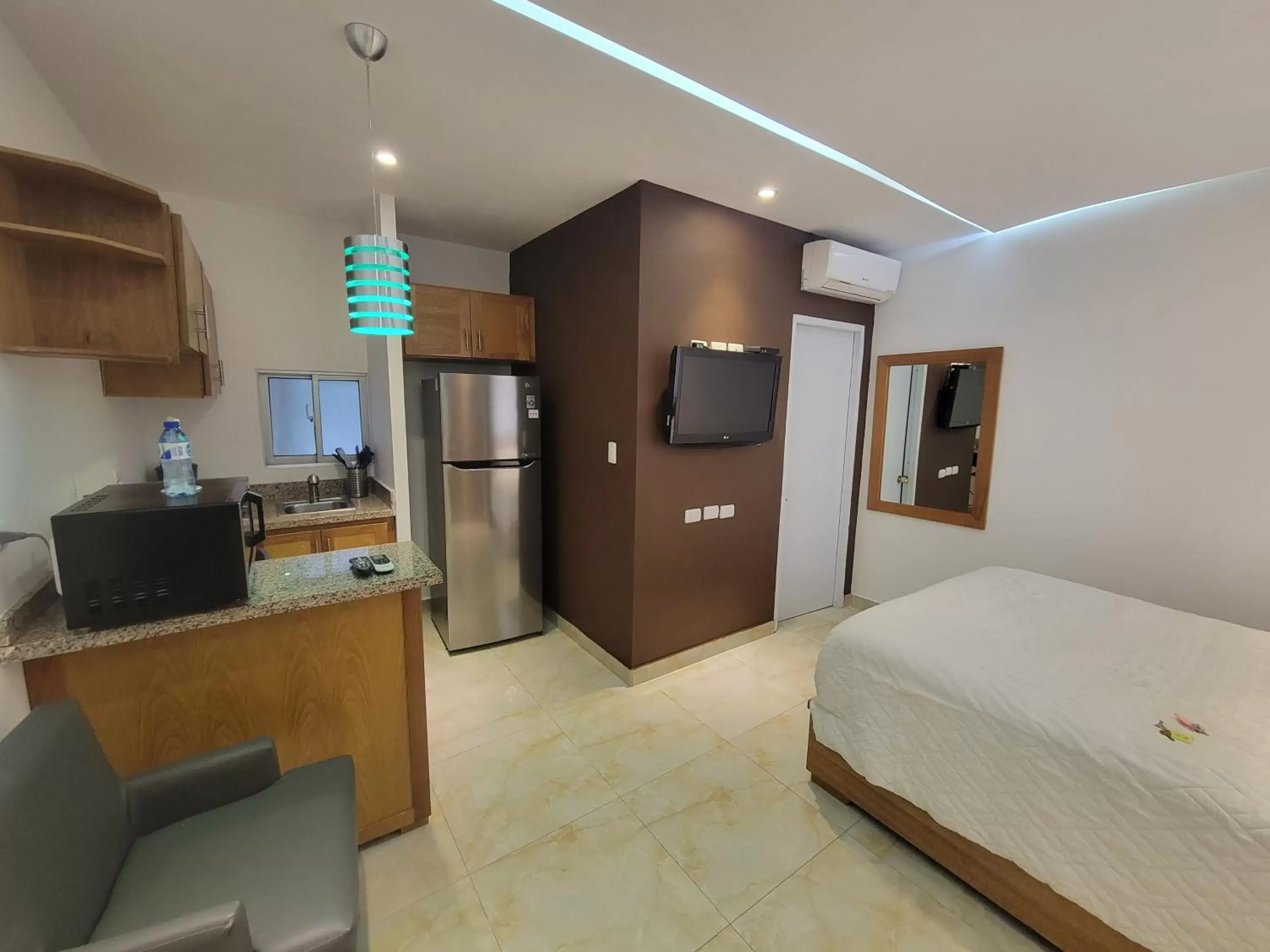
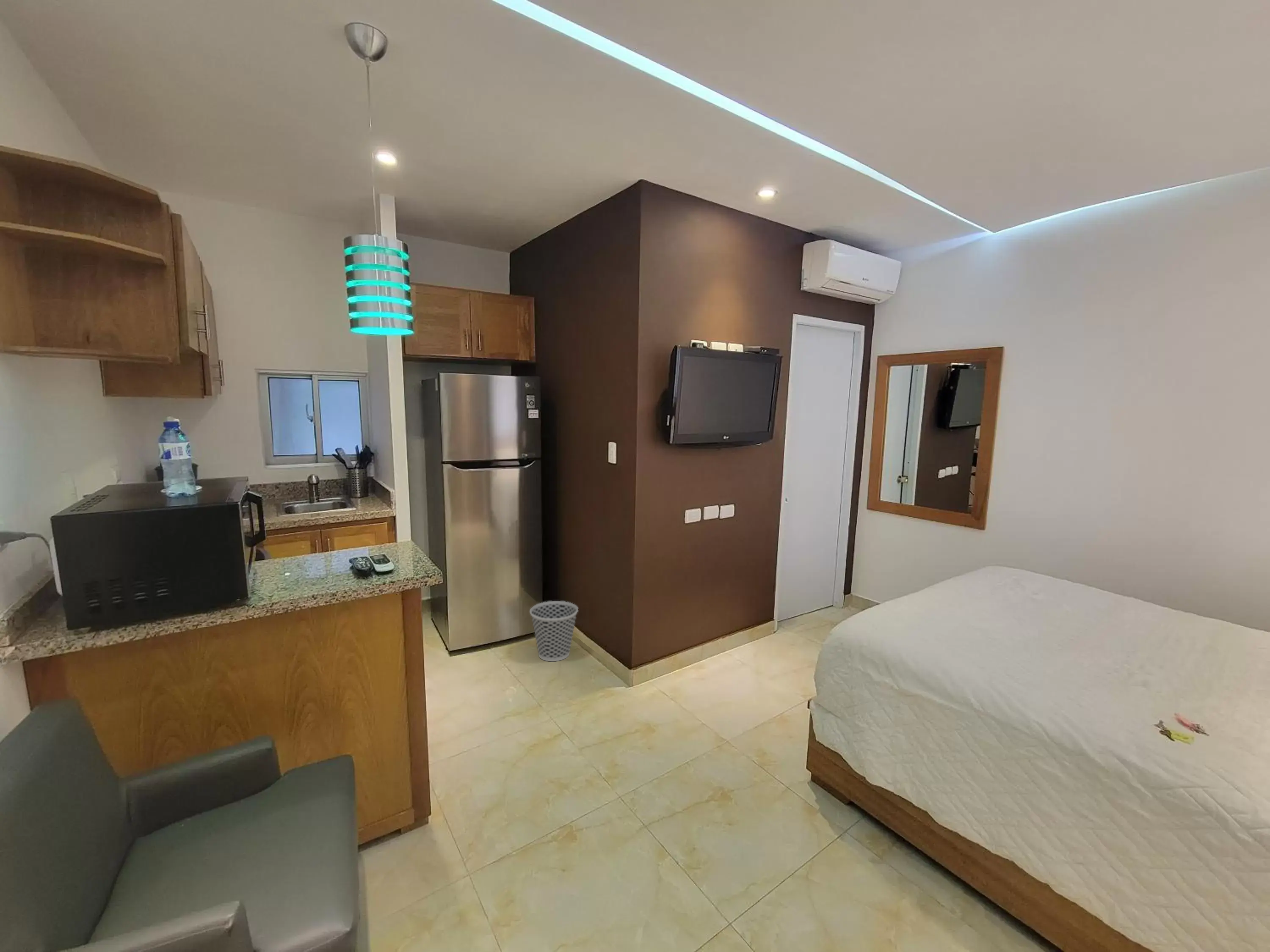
+ wastebasket (554, 632)
